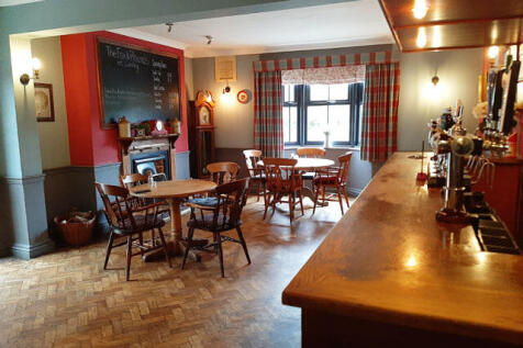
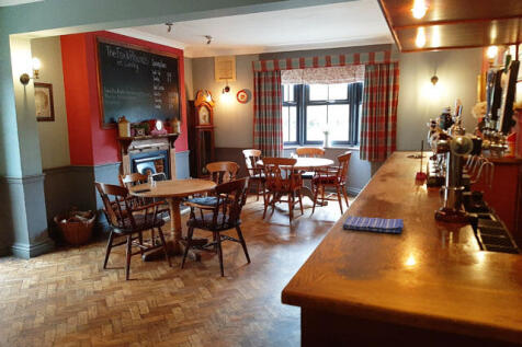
+ dish towel (373, 222)
